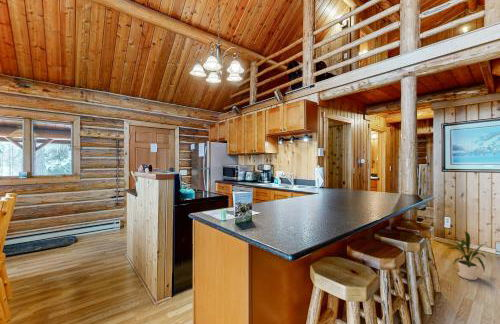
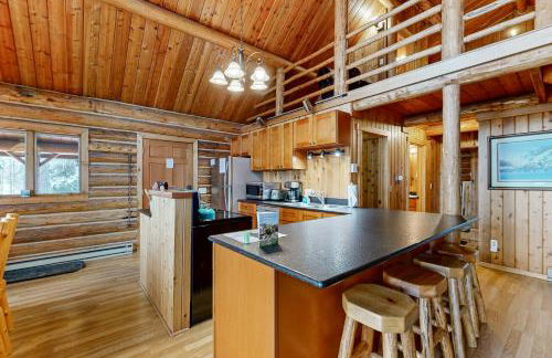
- house plant (466, 255)
